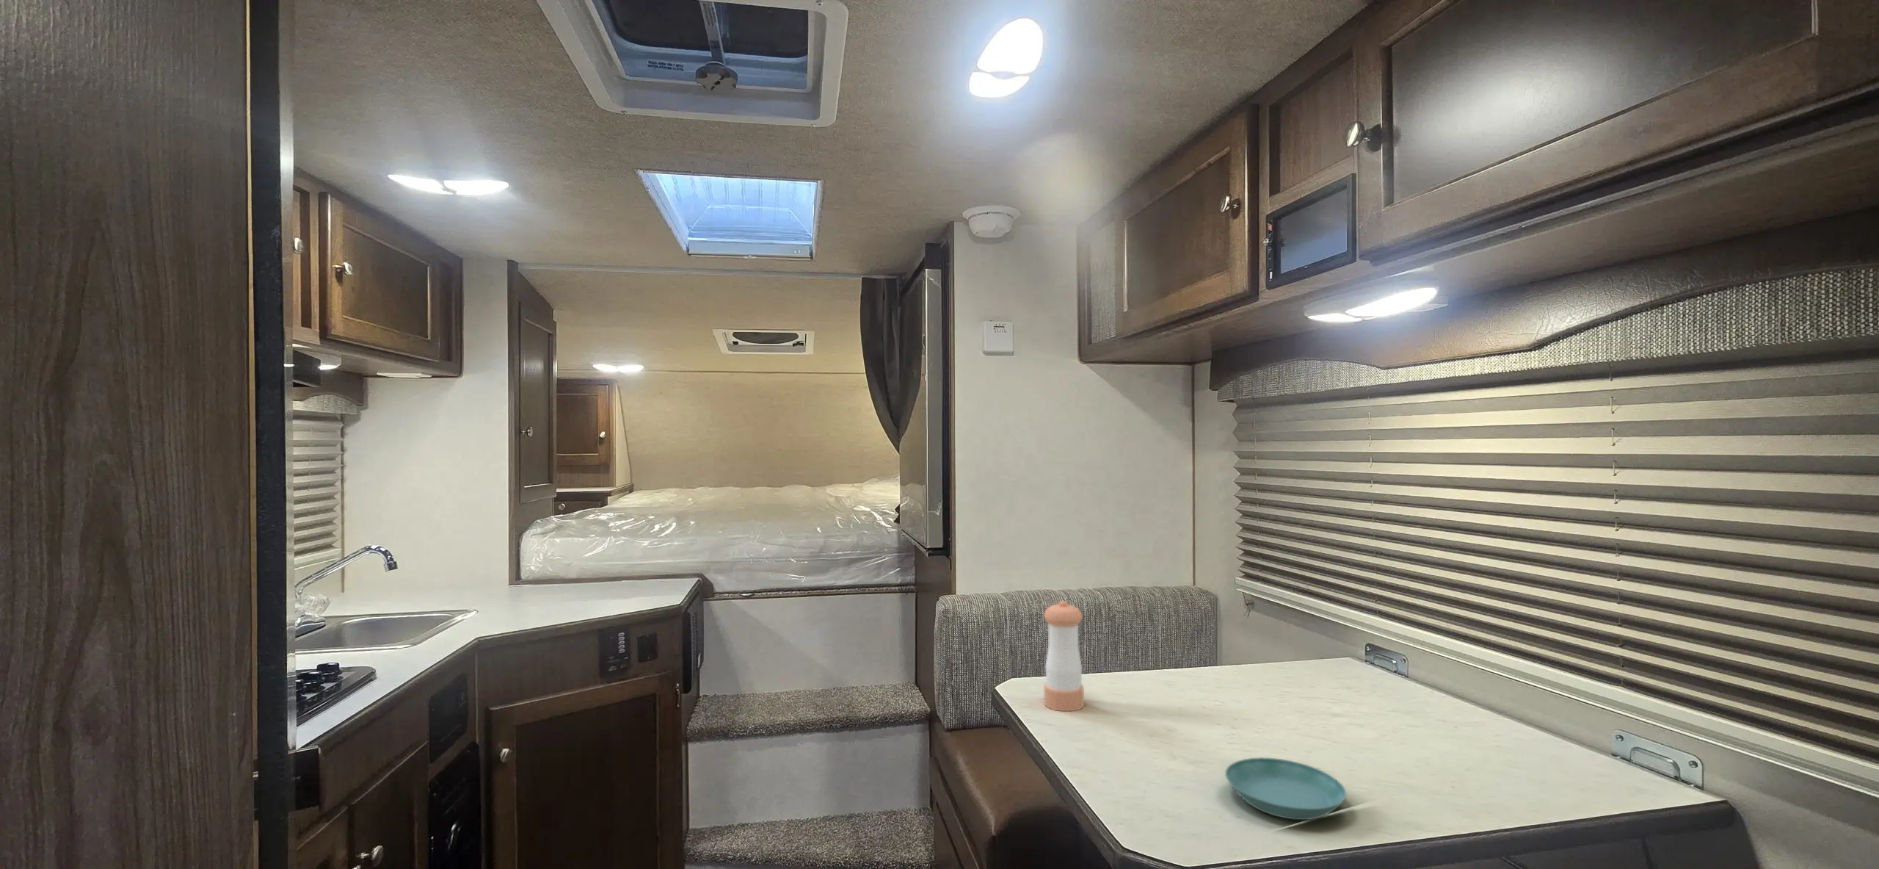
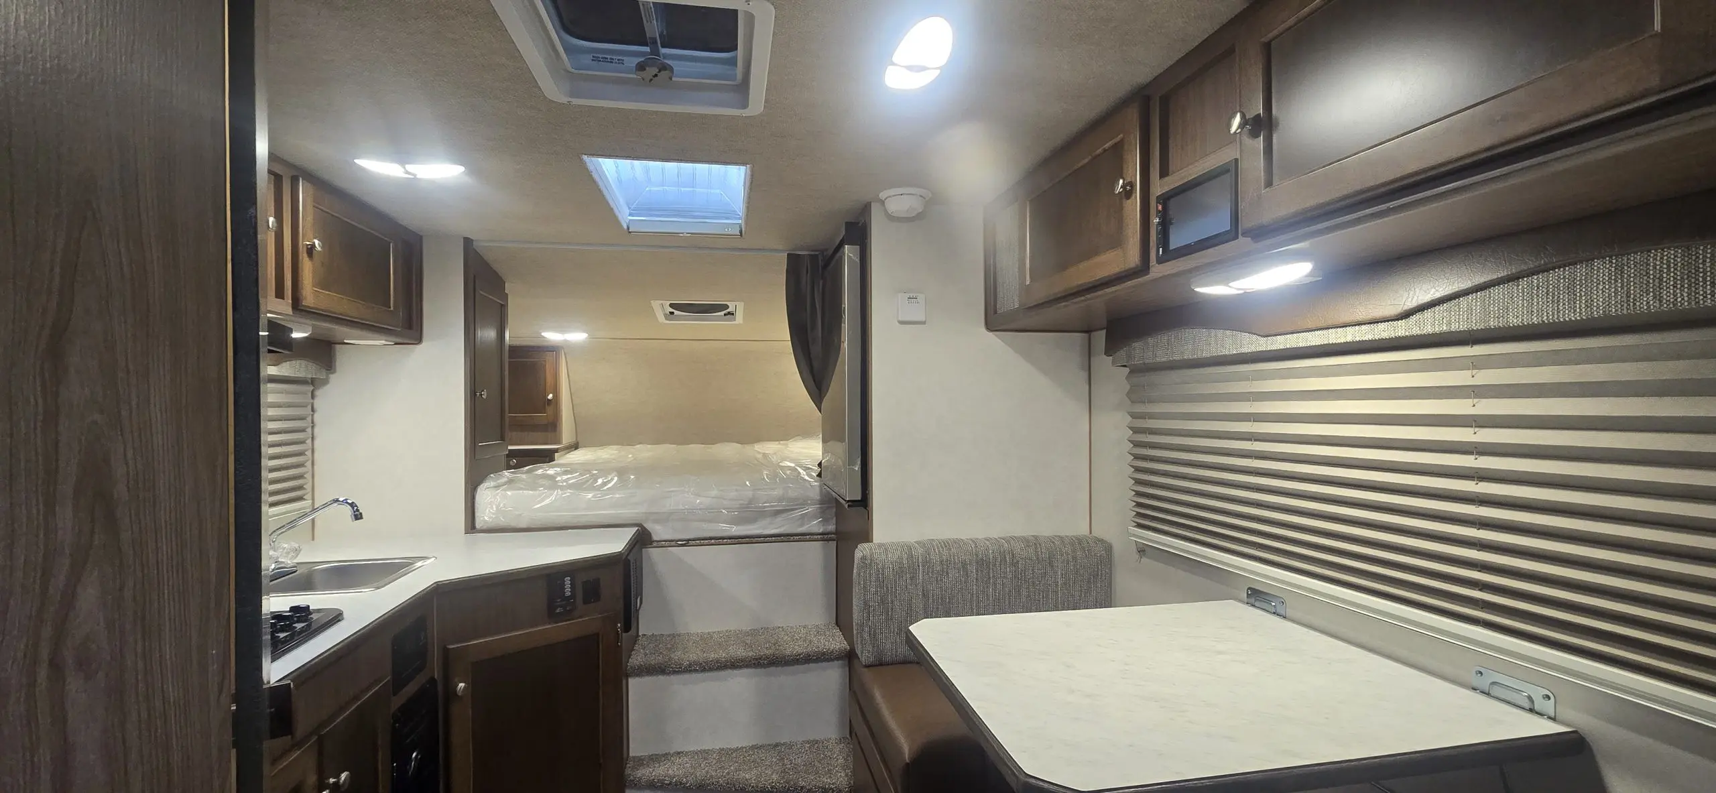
- saucer (1283, 790)
- pepper shaker (1063, 652)
